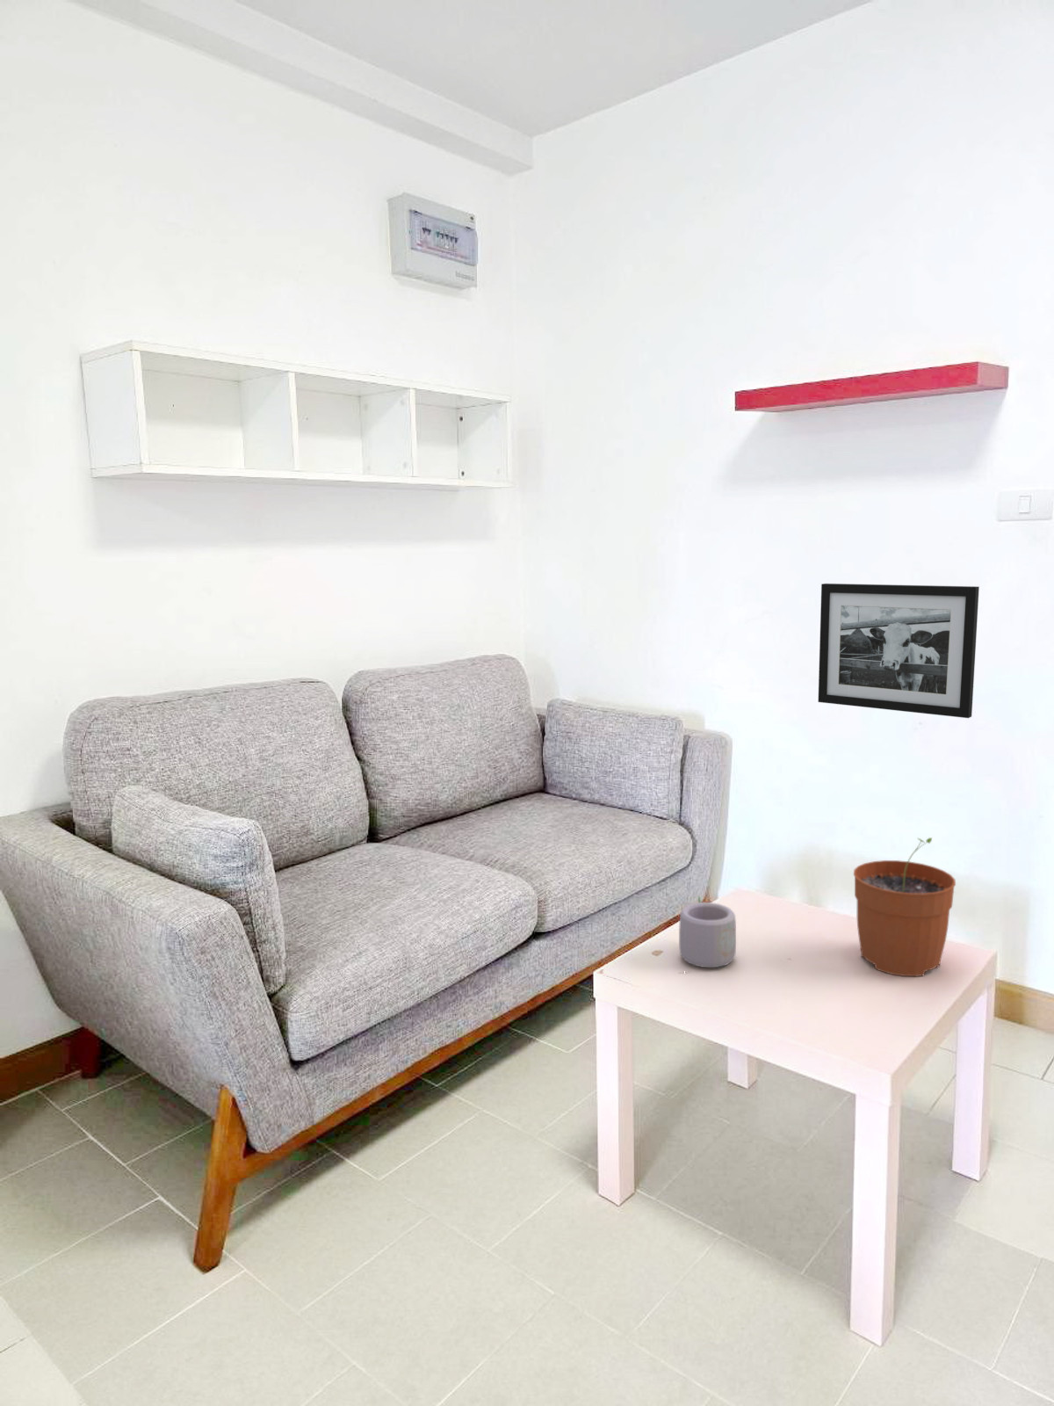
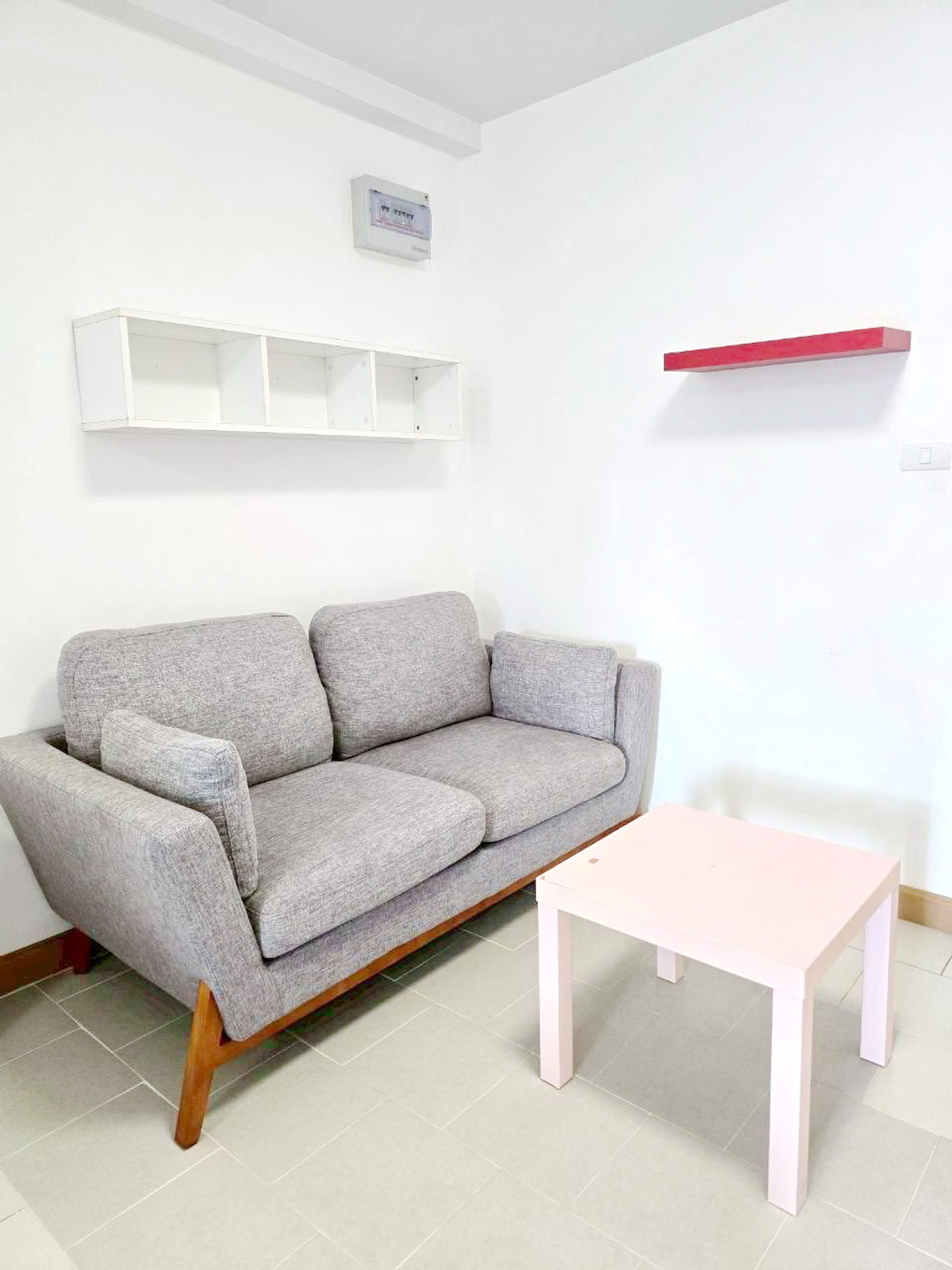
- picture frame (893, 648)
- plant pot (902, 897)
- mug (702, 931)
